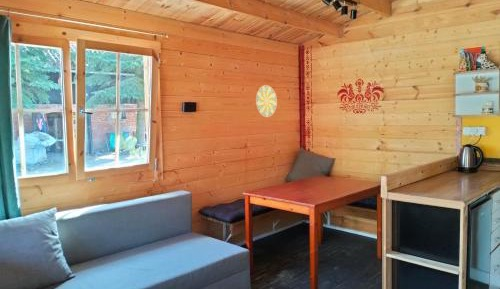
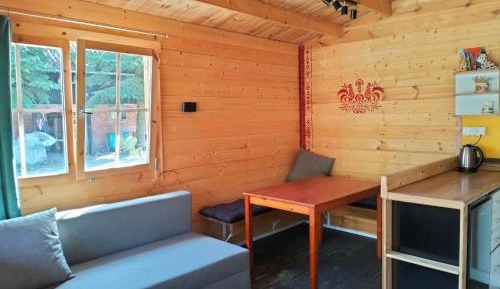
- decorative plate (266, 101)
